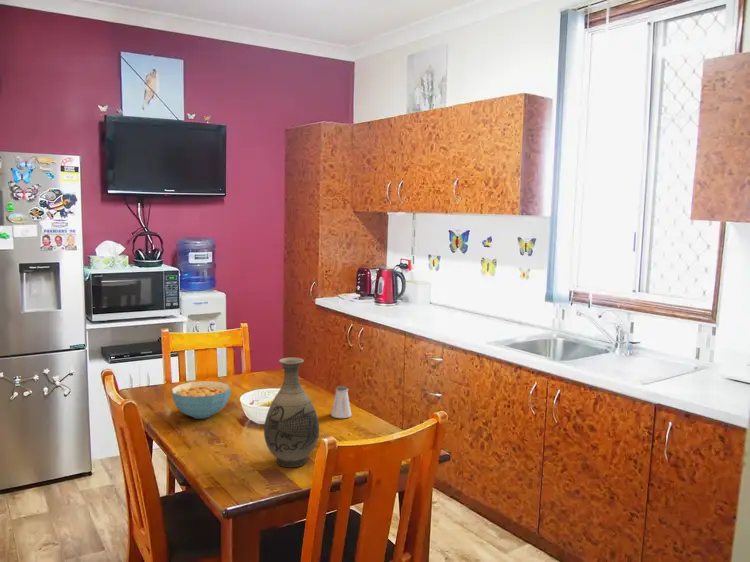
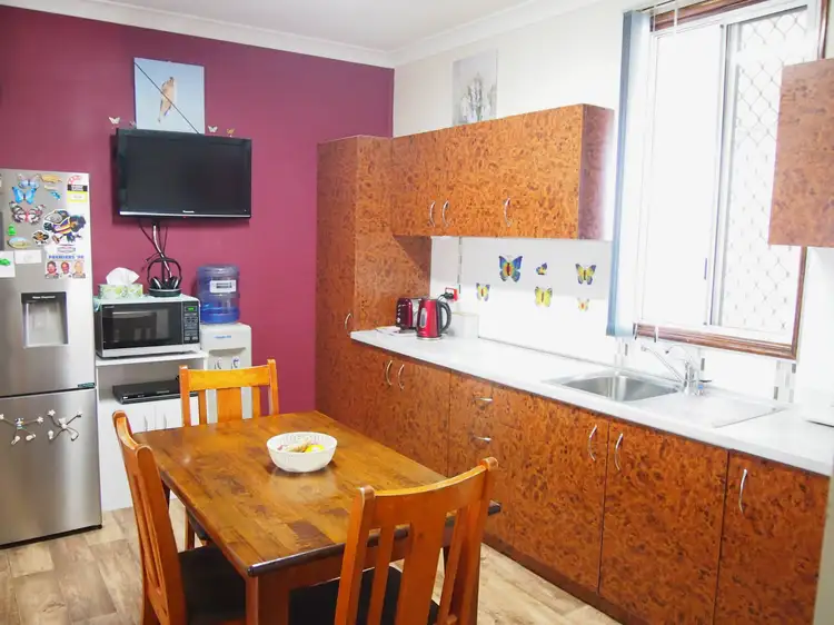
- saltshaker (341, 401)
- vase (291, 411)
- cereal bowl (201, 402)
